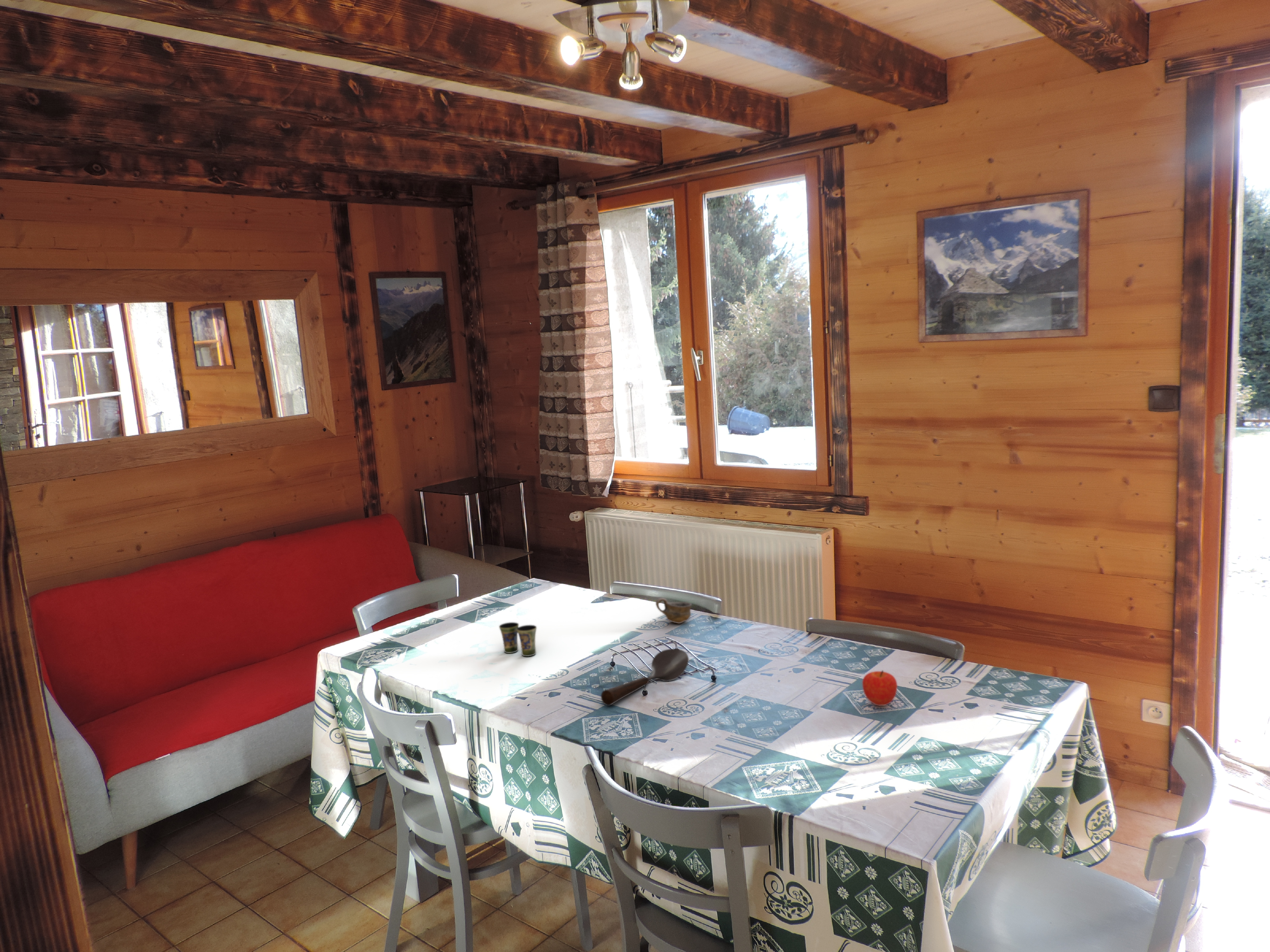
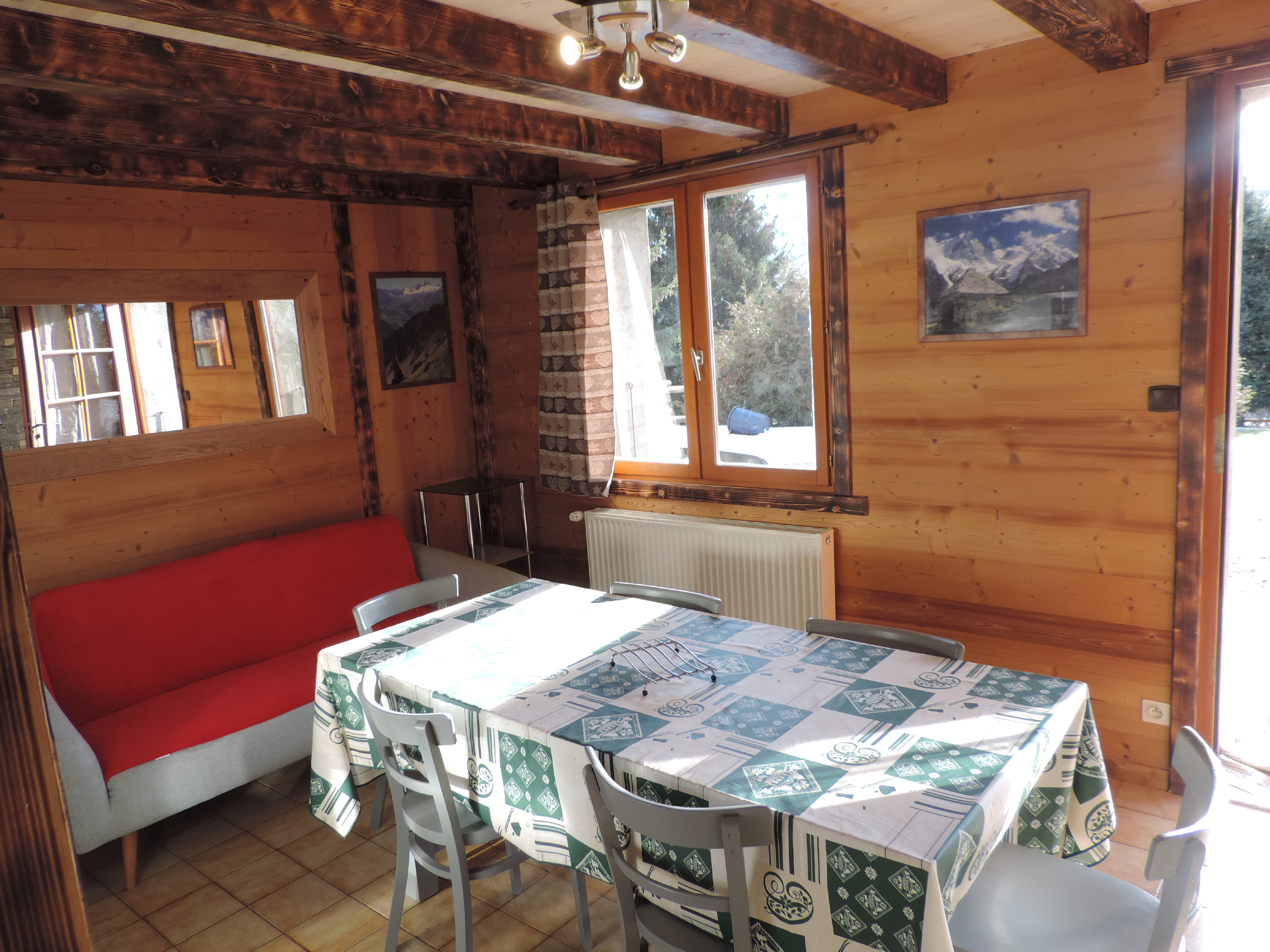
- cup (520, 639)
- spoon (648, 677)
- fruit (880, 687)
- cup (675, 609)
